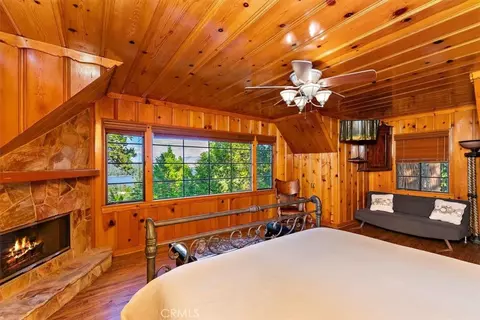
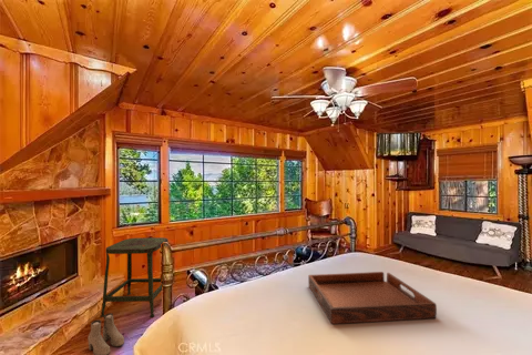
+ stool (139, 278)
+ serving tray (364, 293)
+ boots (105, 333)
